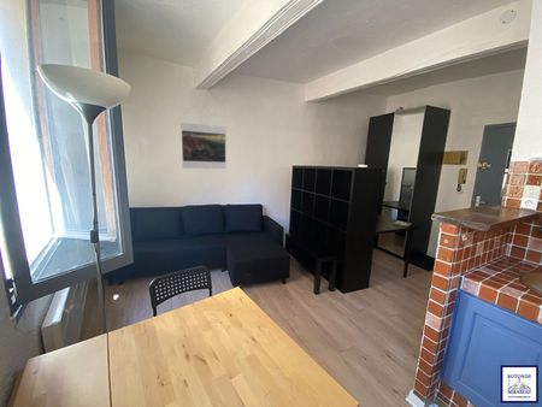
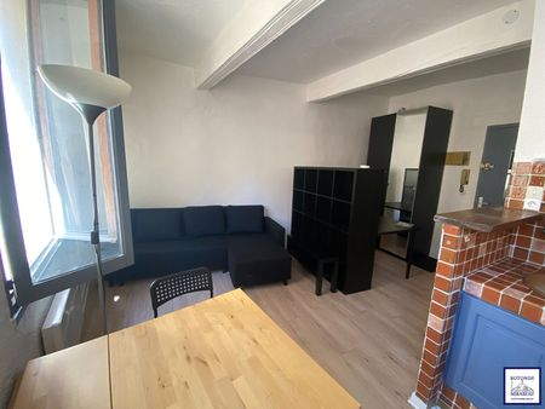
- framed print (204, 147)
